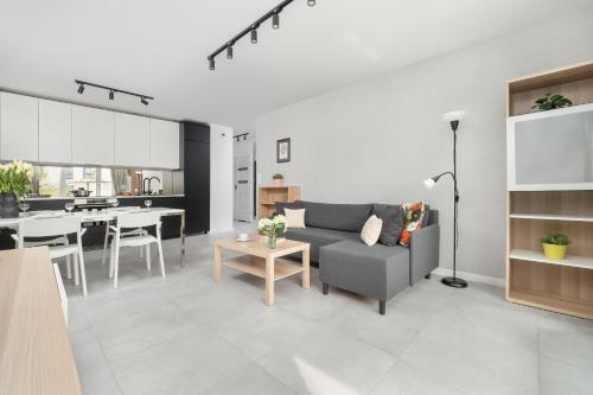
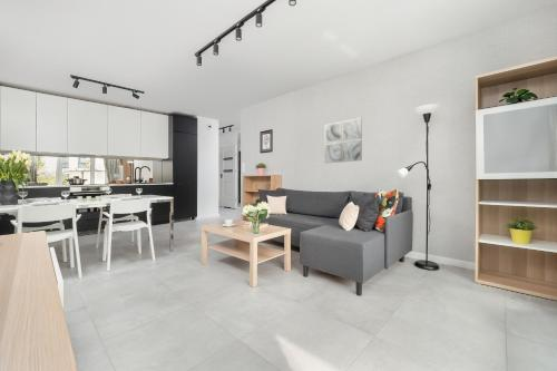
+ wall art (342, 140)
